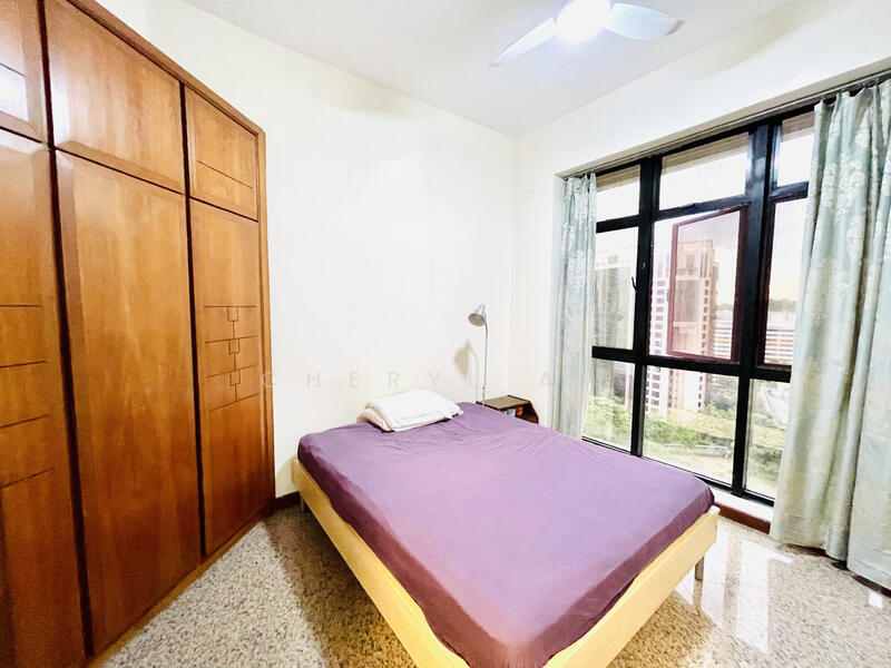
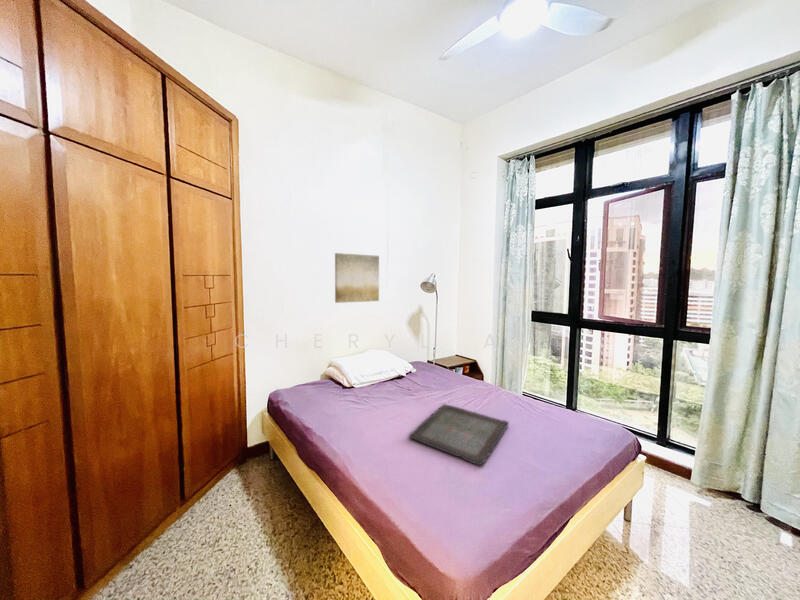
+ wall art (357, 278)
+ serving tray (459, 429)
